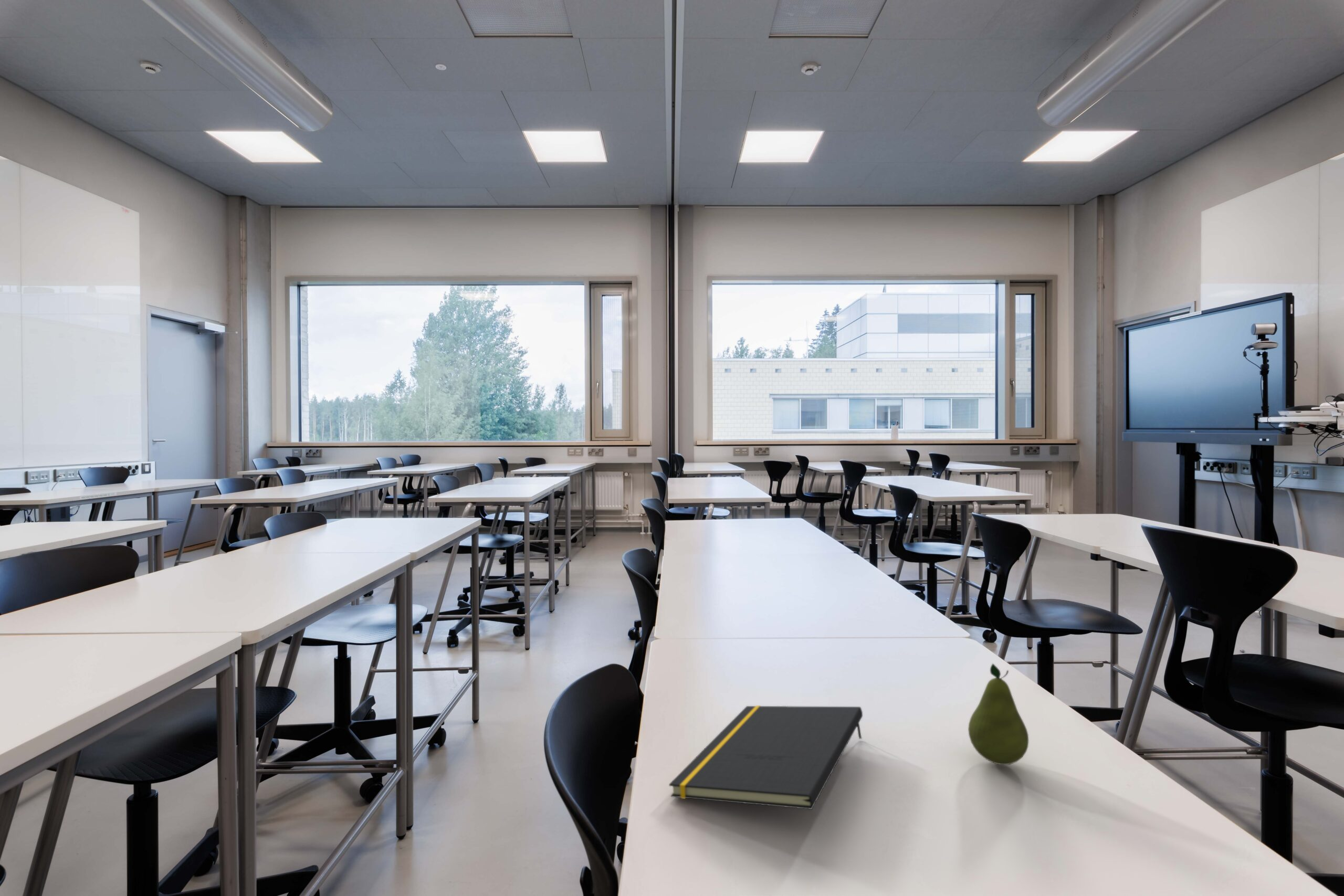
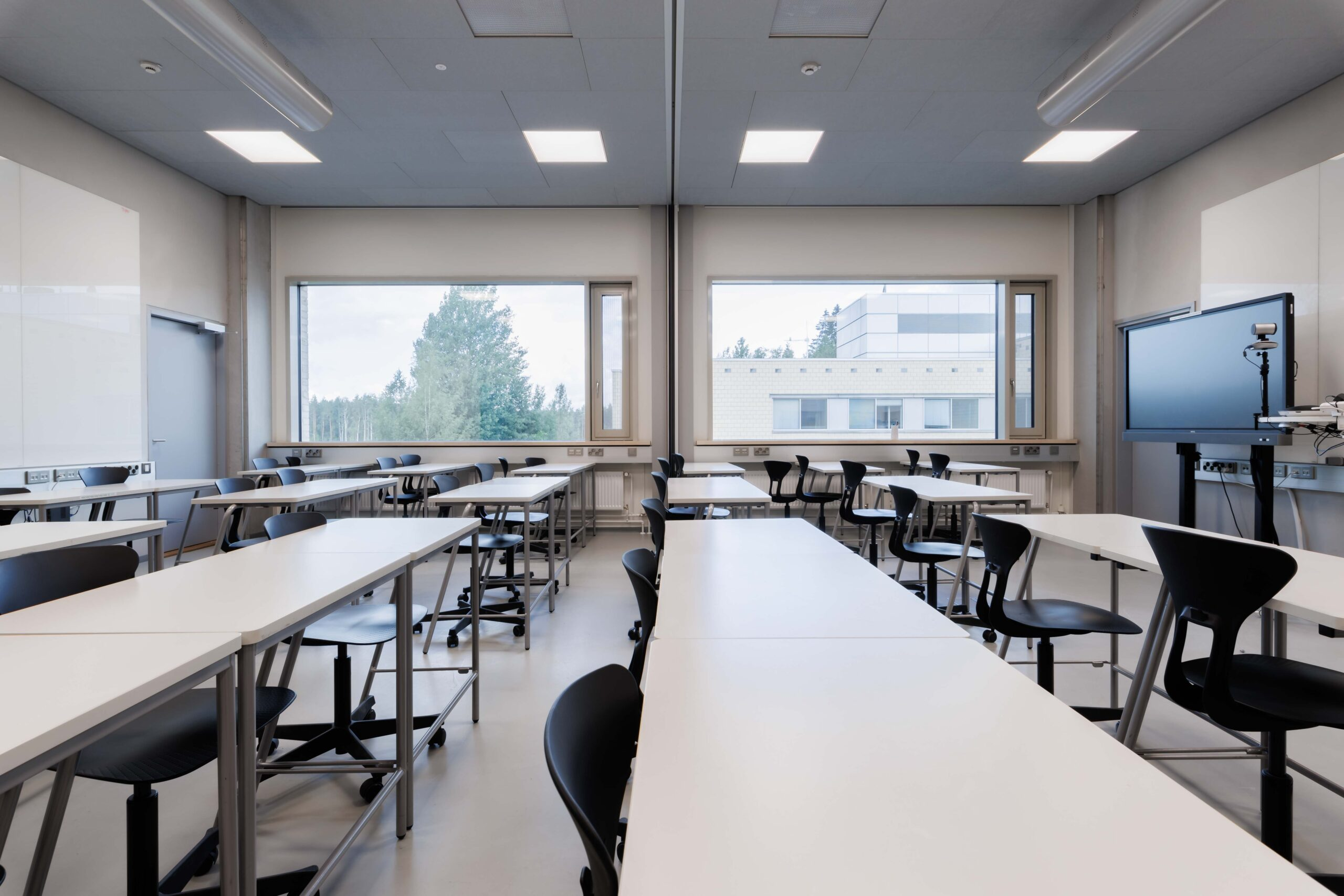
- fruit (998, 713)
- notepad (773, 748)
